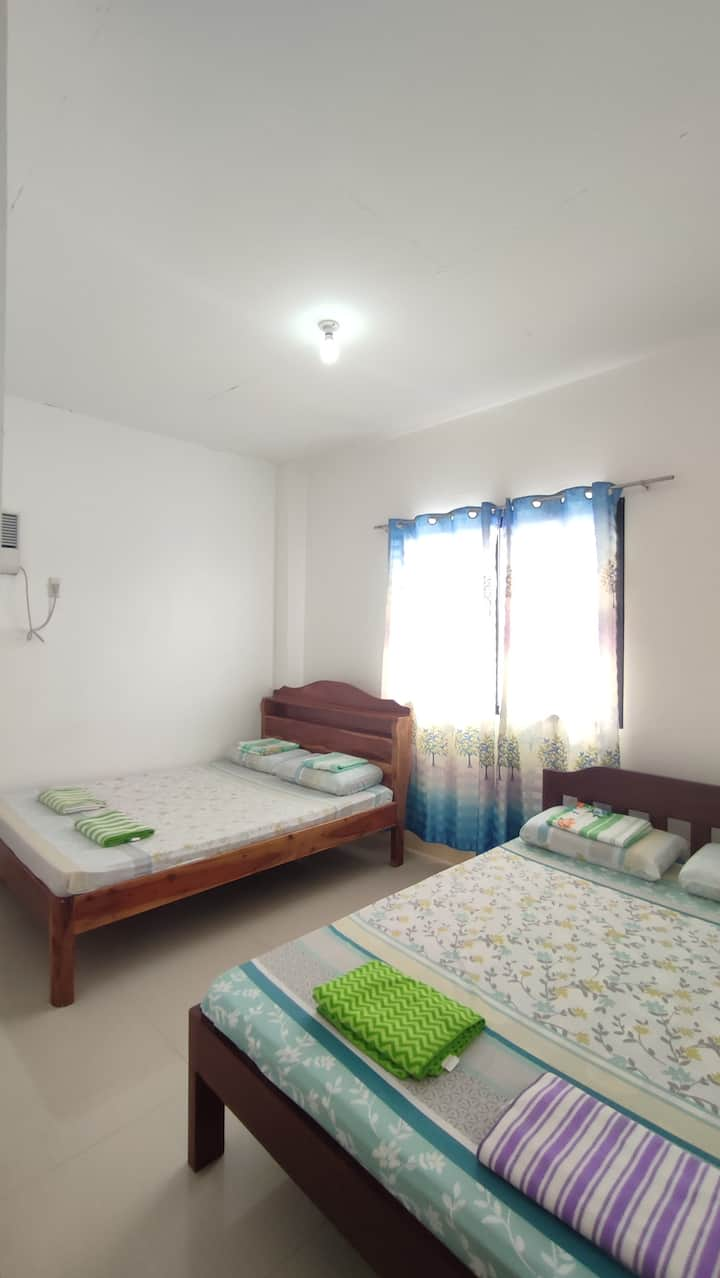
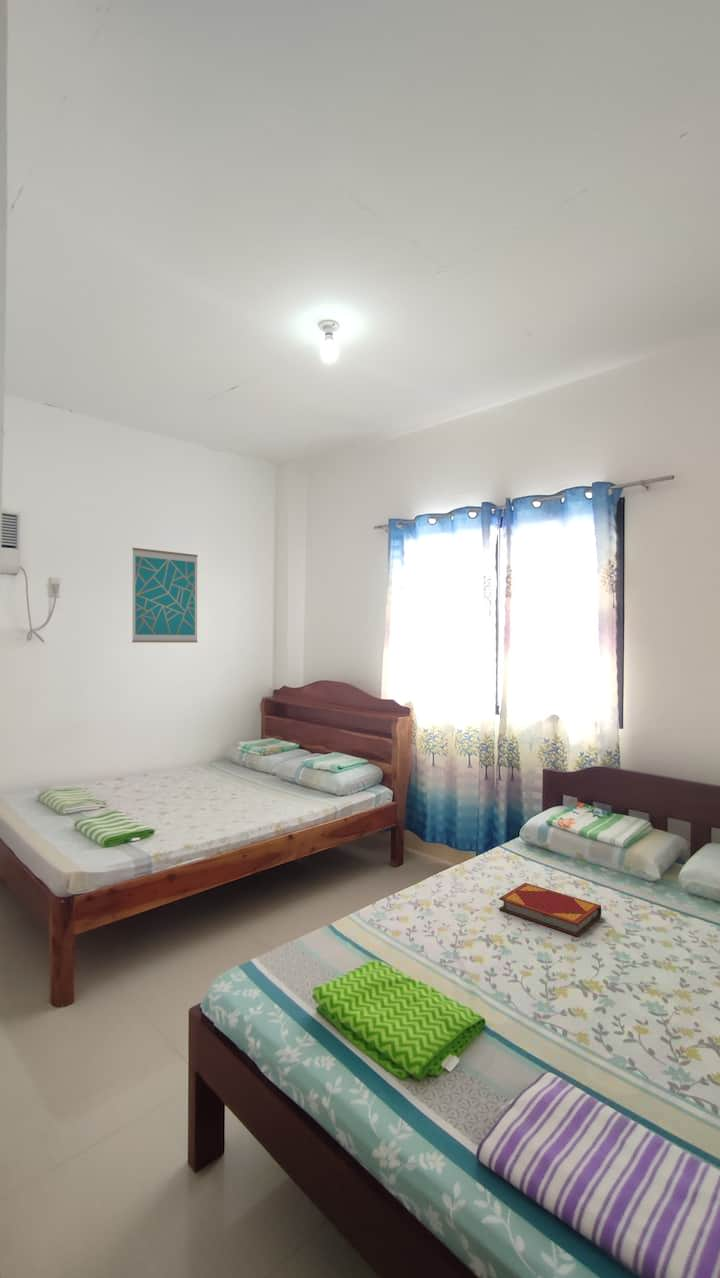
+ wall art (166, 596)
+ hardback book (549, 907)
